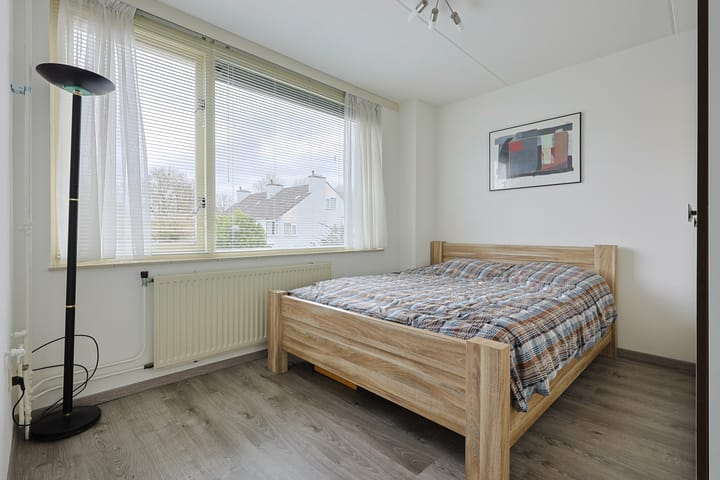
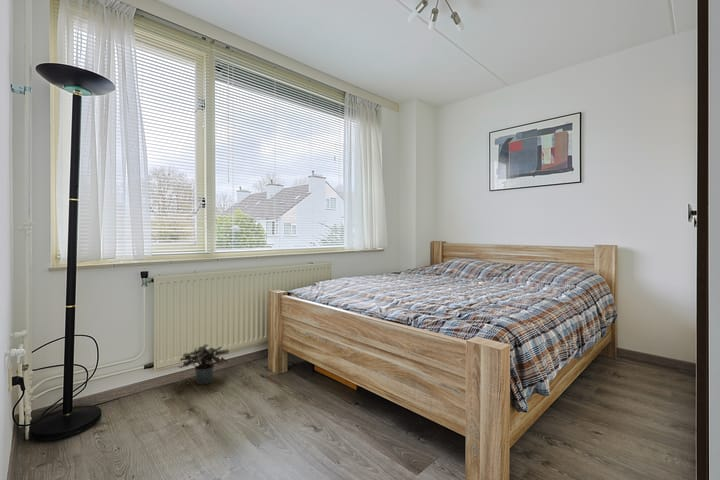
+ potted plant (203, 364)
